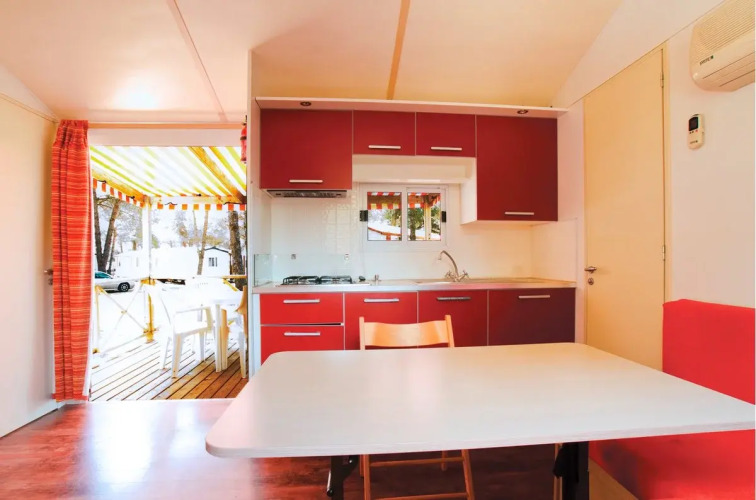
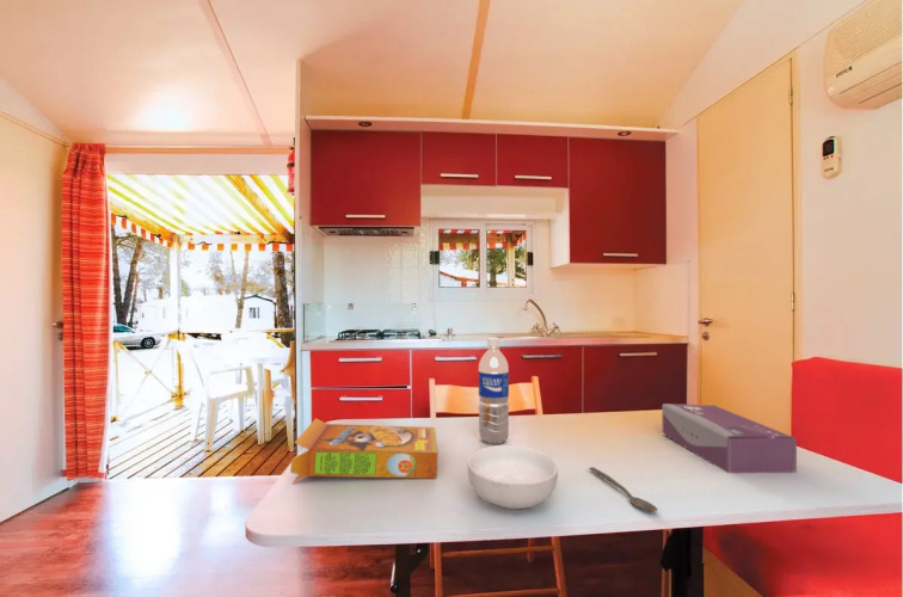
+ cereal box (370, 445)
+ spoon (619, 486)
+ cereal bowl (511, 479)
+ water bottle (493, 389)
+ tissue box (720, 433)
